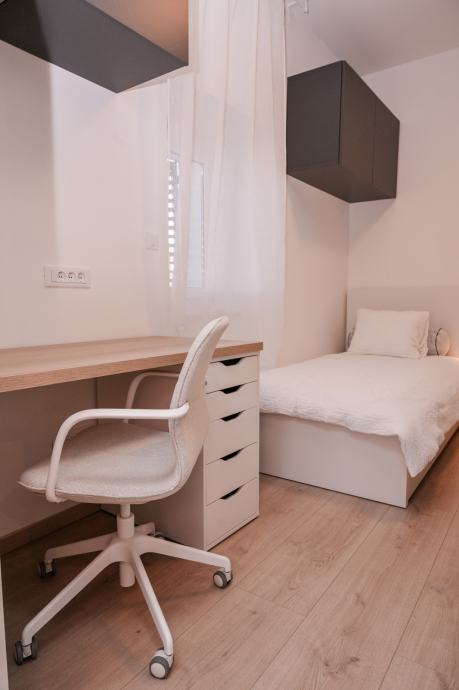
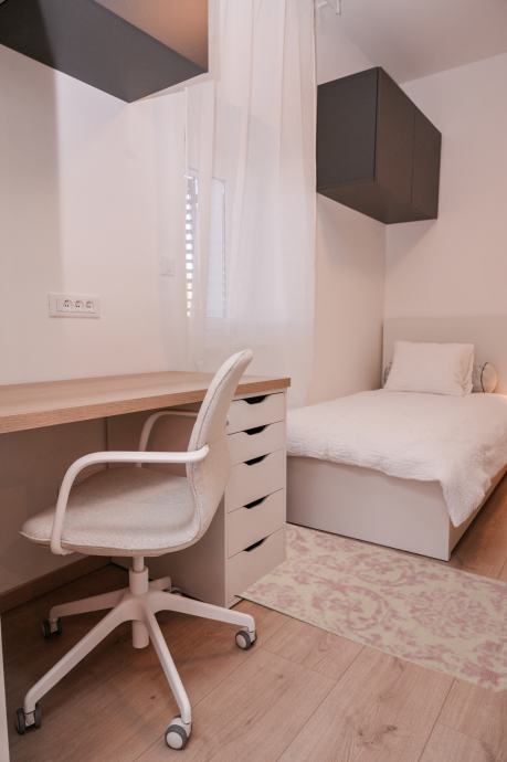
+ rug (365, 585)
